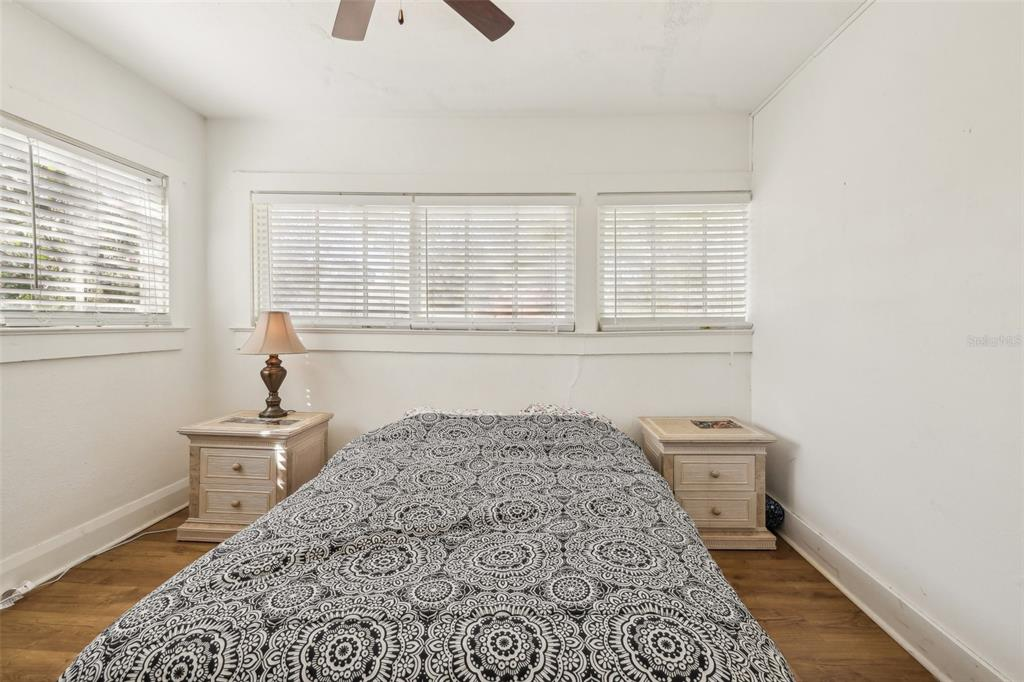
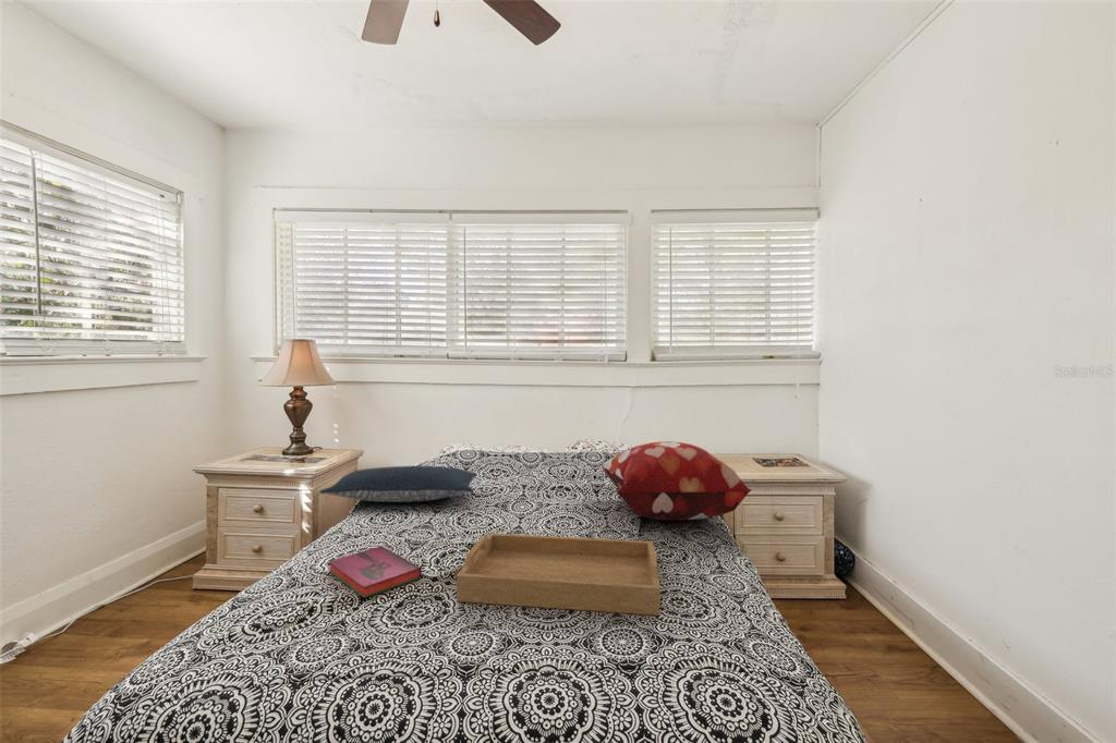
+ pillow (405, 483)
+ serving tray (562, 564)
+ decorative pillow (669, 477)
+ hardback book (374, 569)
